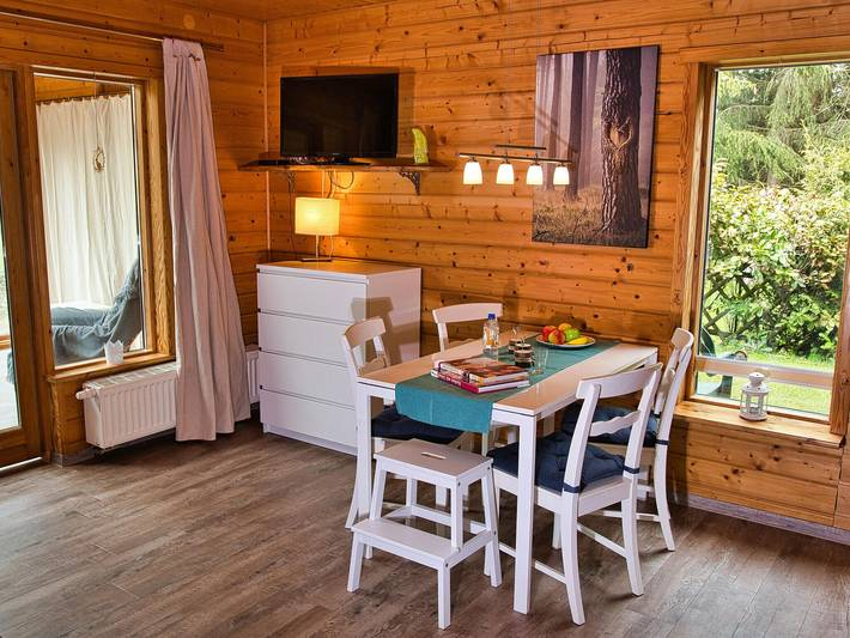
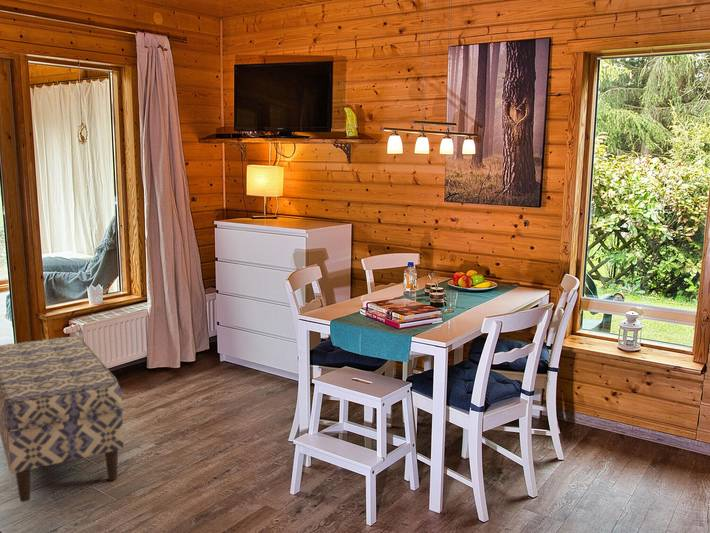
+ bench (51, 407)
